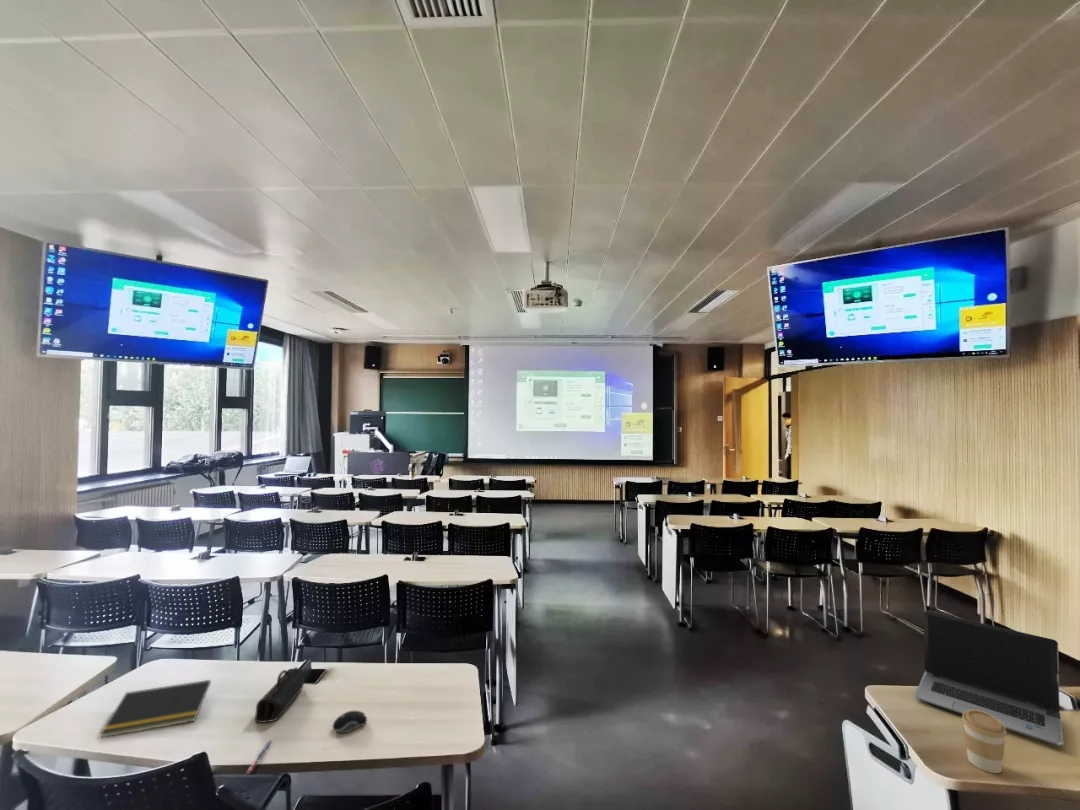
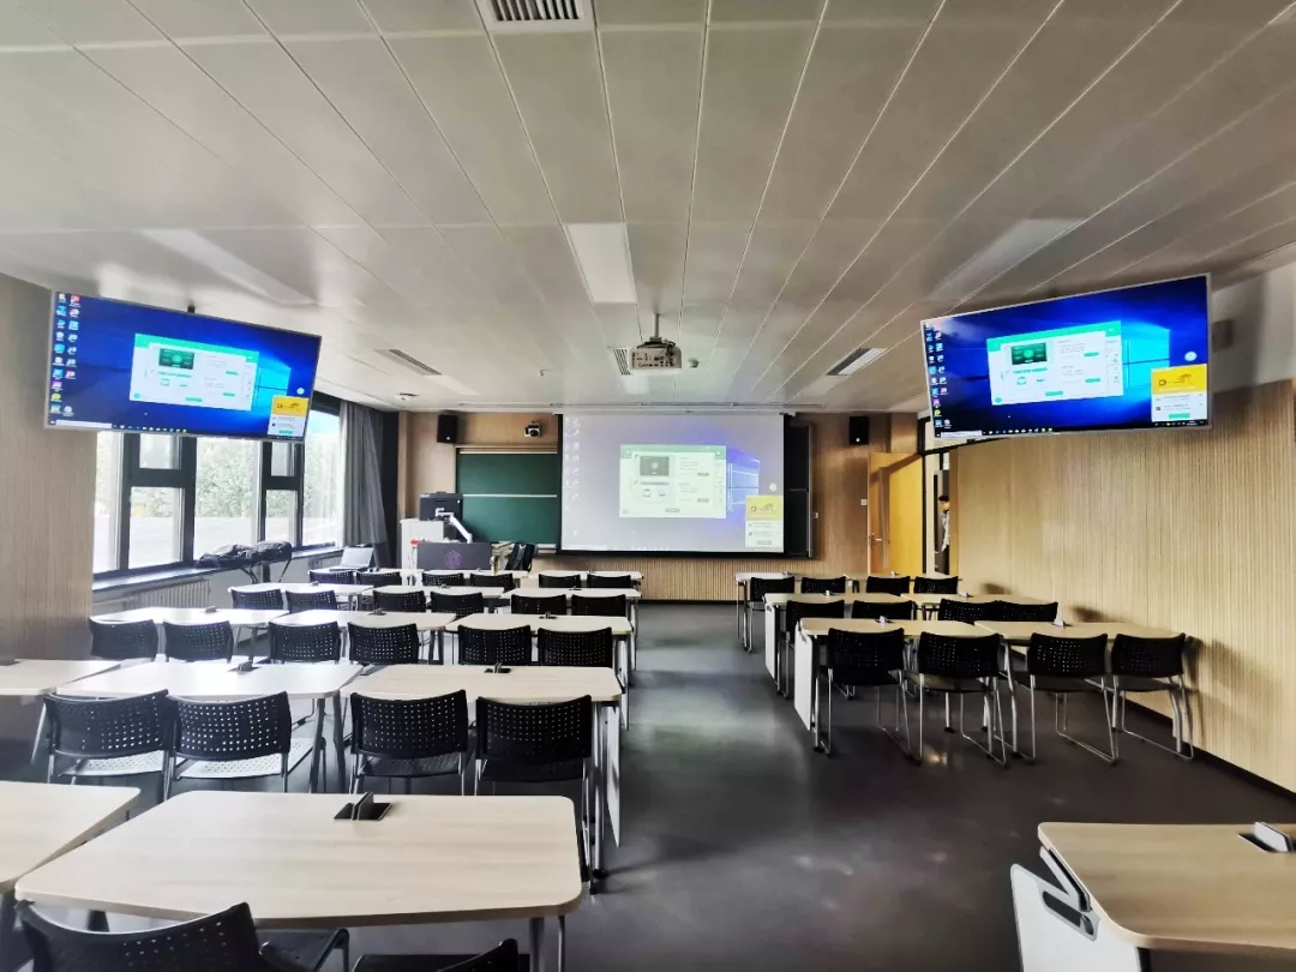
- computer mouse (349, 719)
- laptop computer (984, 671)
- notepad (159, 706)
- pencil case (281, 687)
- coffee cup (983, 740)
- pen (259, 755)
